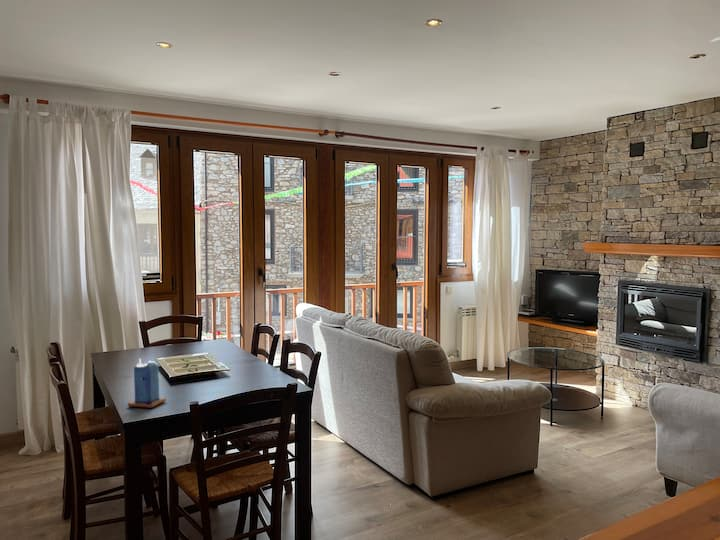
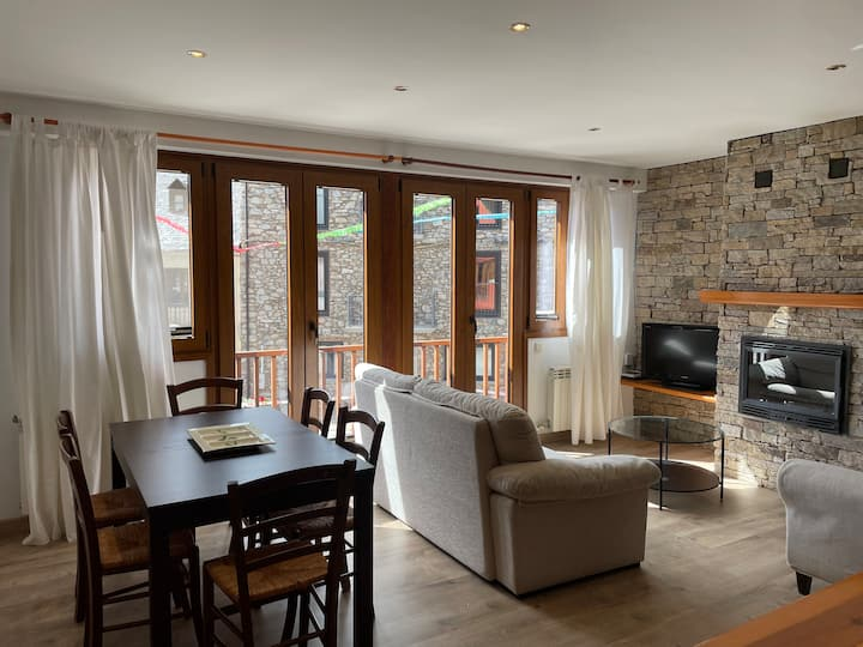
- candle (146, 381)
